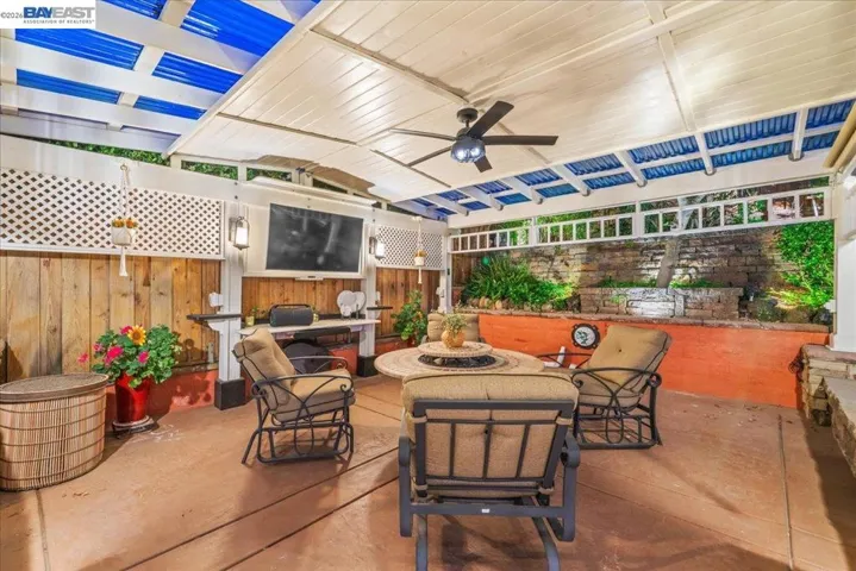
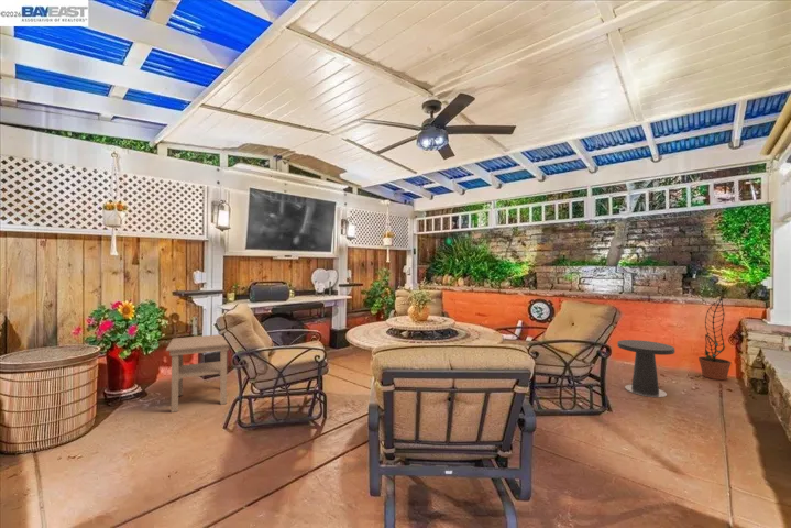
+ decorative plant (714, 337)
+ side table (200, 370)
+ side table (645, 367)
